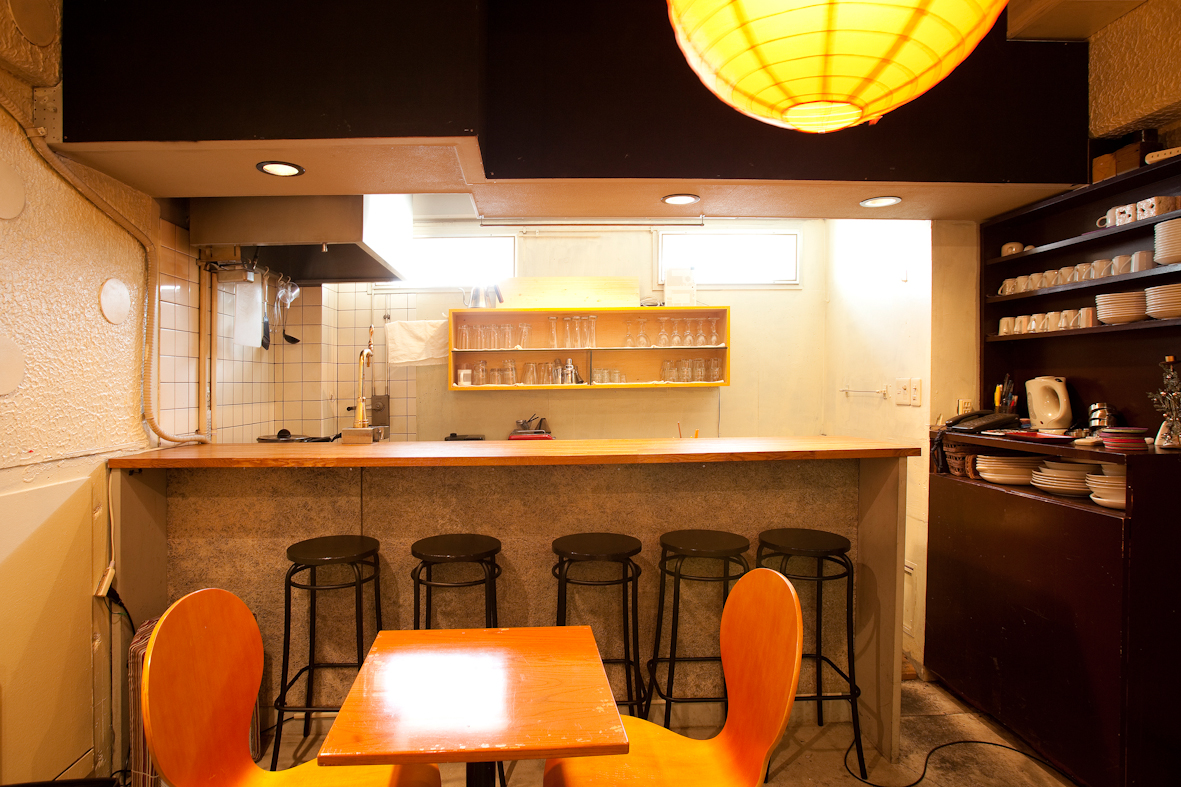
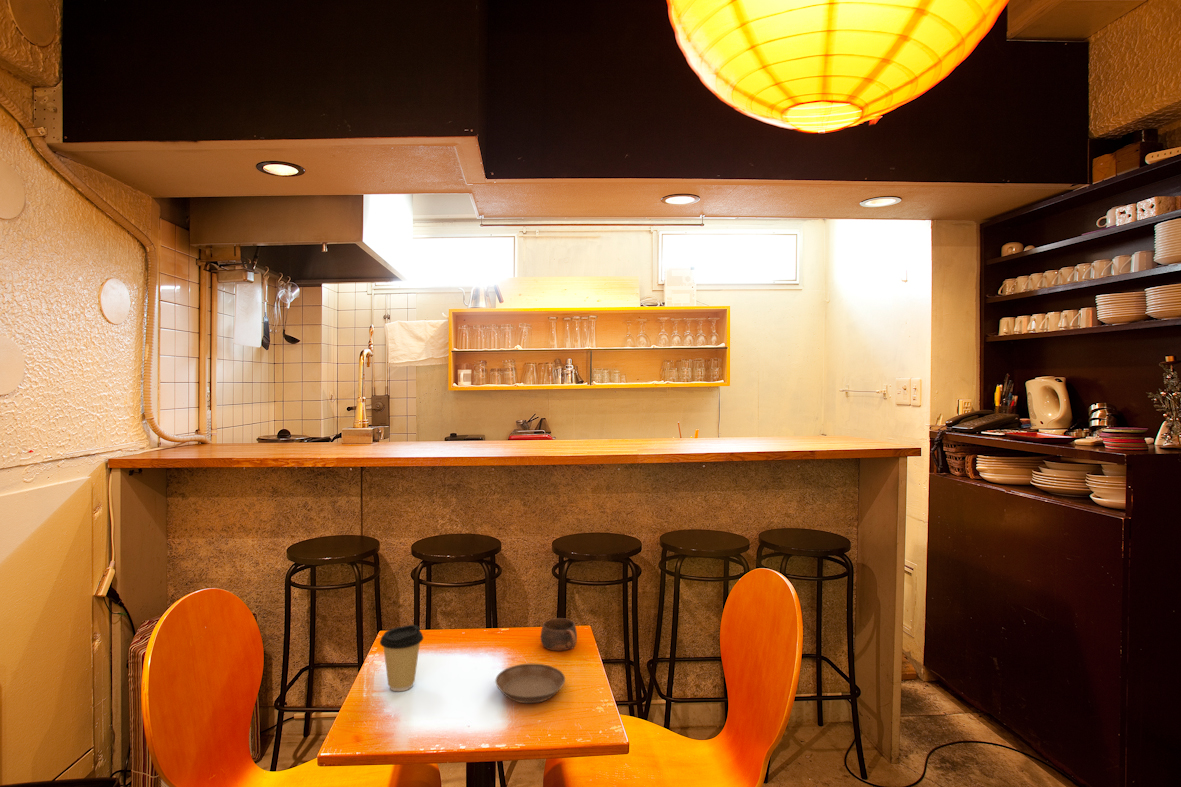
+ cup (560, 636)
+ coffee cup (401, 658)
+ saucer (530, 684)
